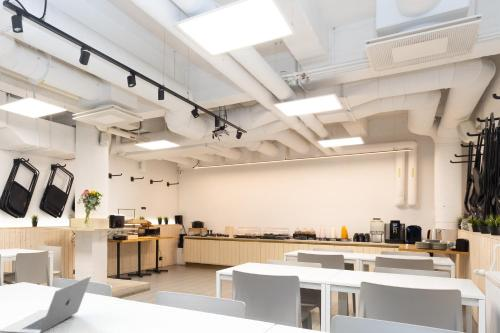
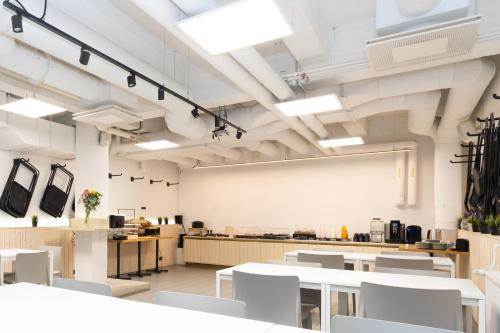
- laptop (50, 304)
